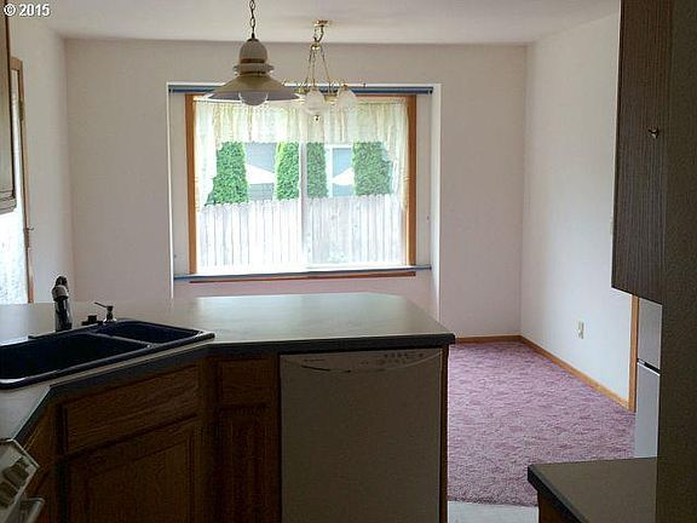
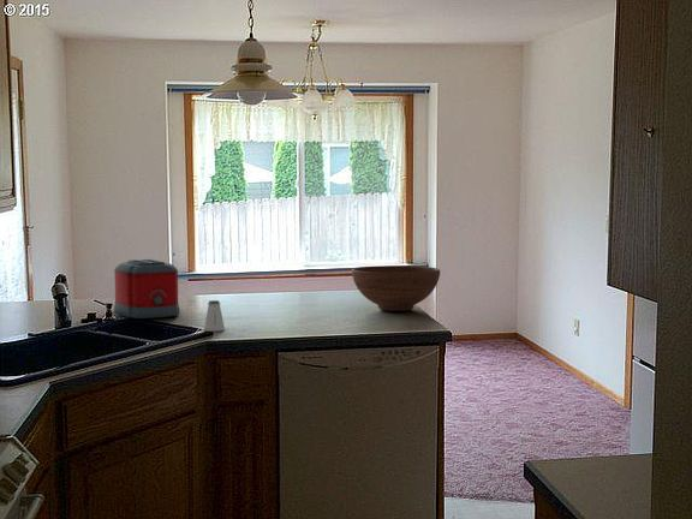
+ saltshaker (214, 315)
+ toaster (145, 286)
+ fruit bowl (395, 288)
